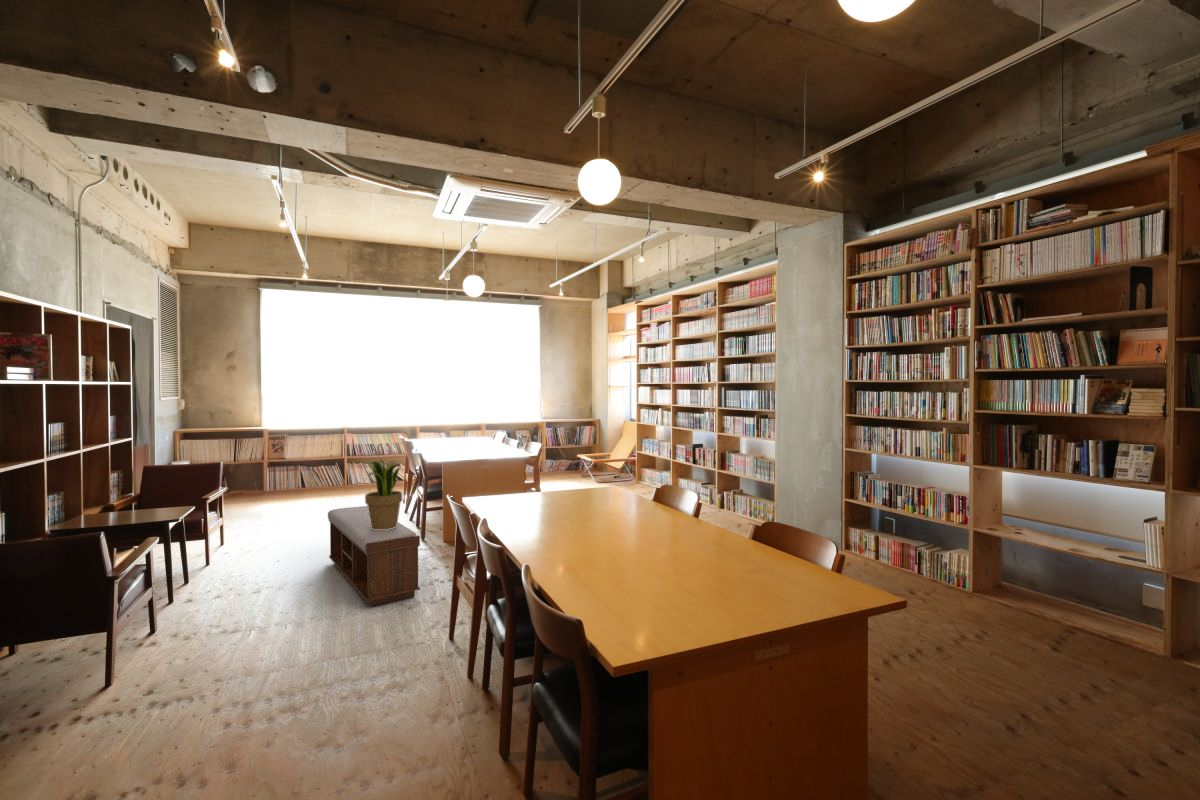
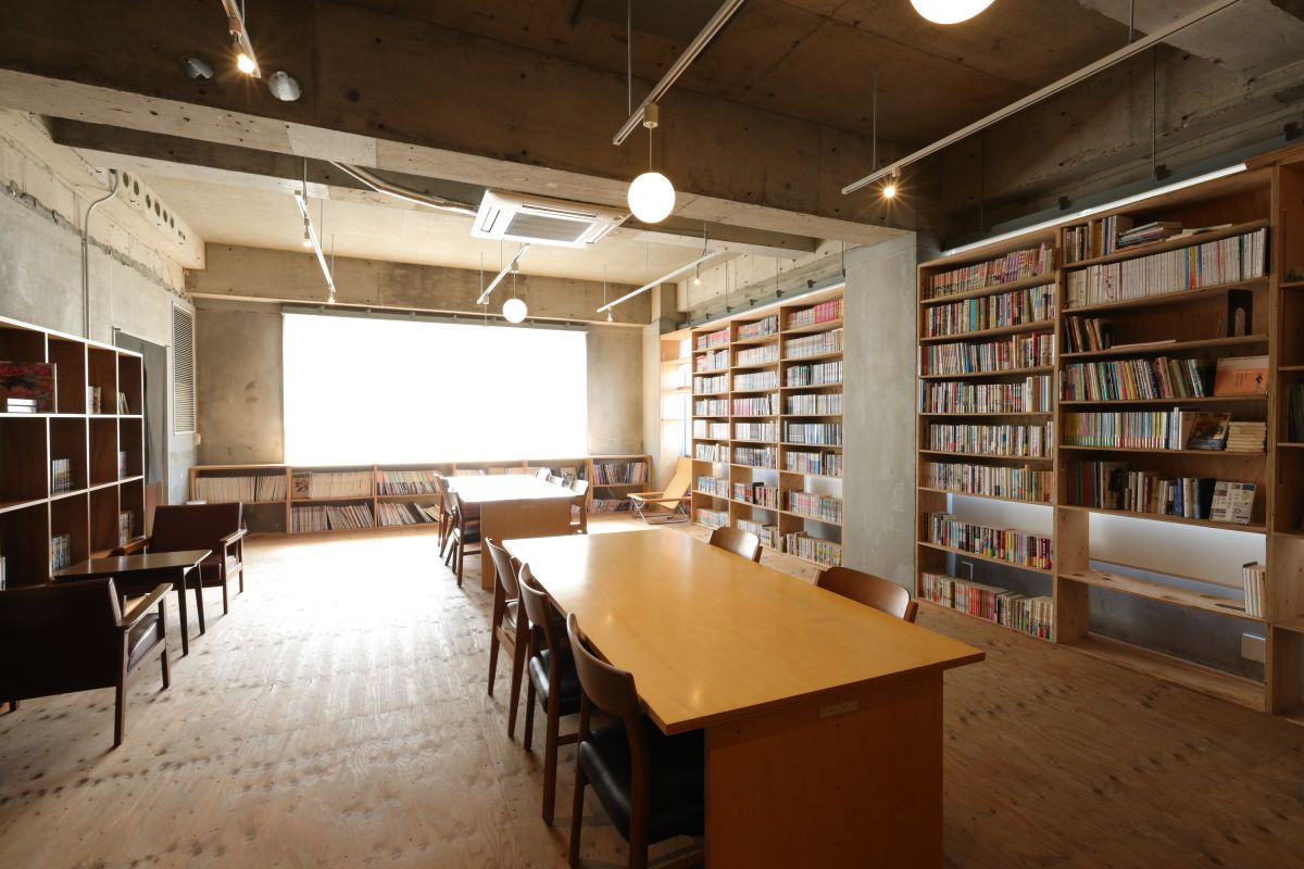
- bench (369, 548)
- potted plant (380, 492)
